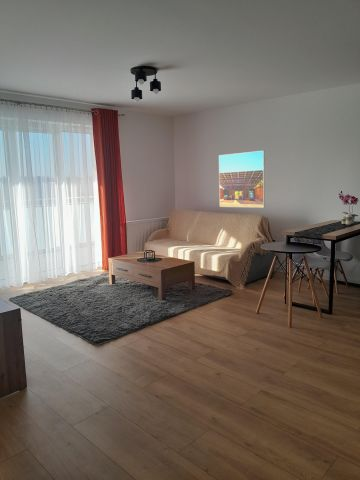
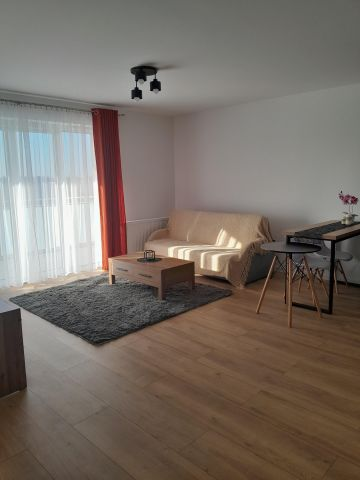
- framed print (240, 180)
